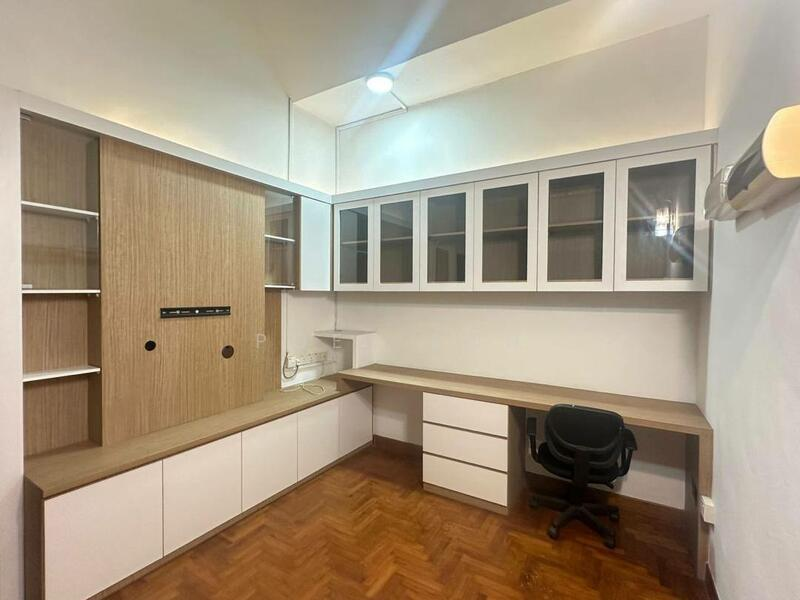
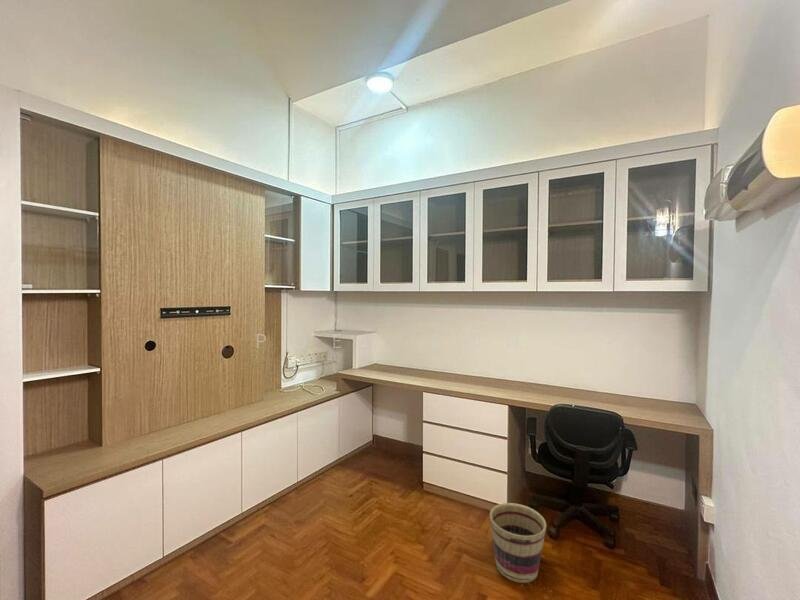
+ basket (516, 542)
